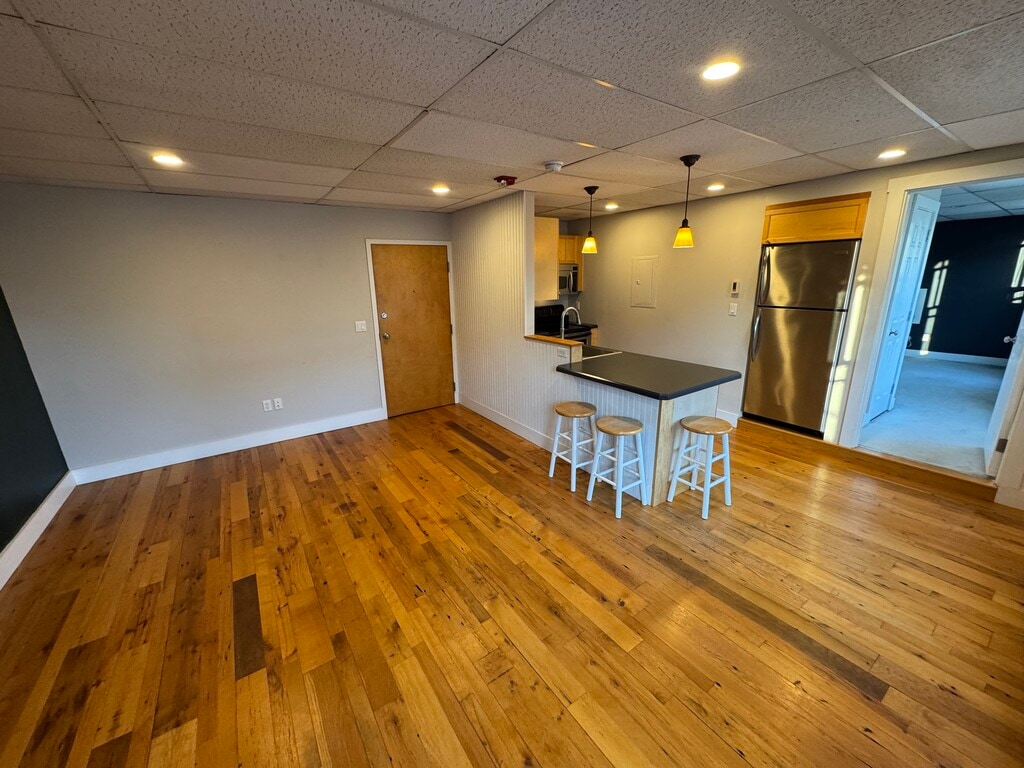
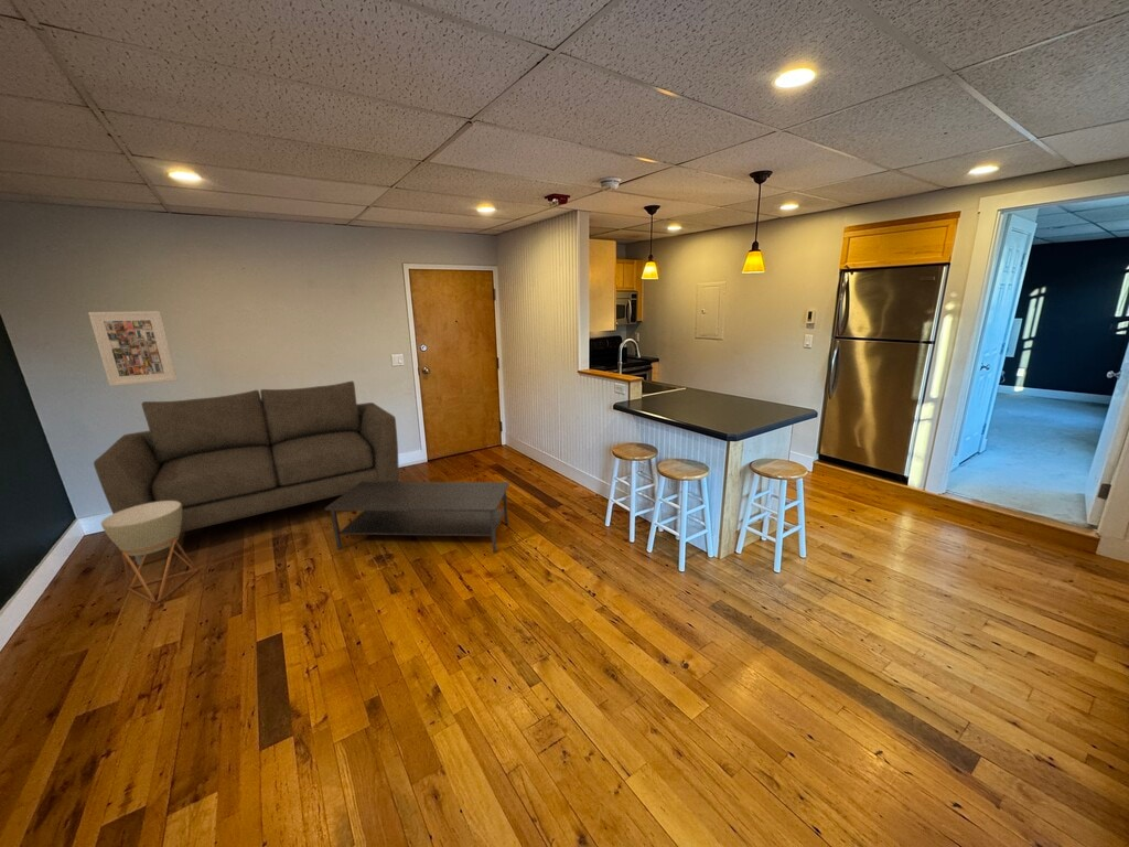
+ coffee table (424, 515)
+ planter (153, 550)
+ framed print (135, 347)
+ sofa (271, 453)
